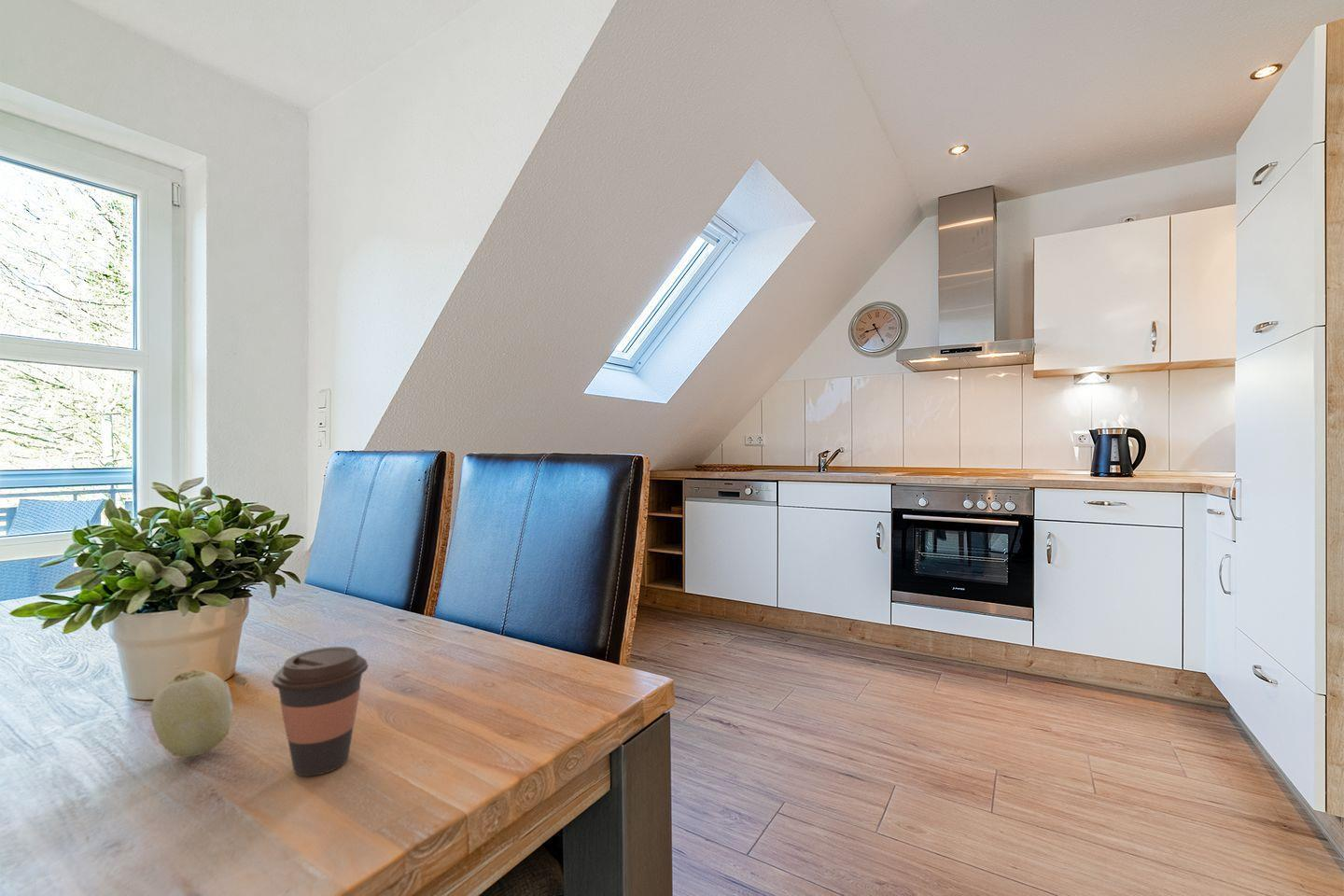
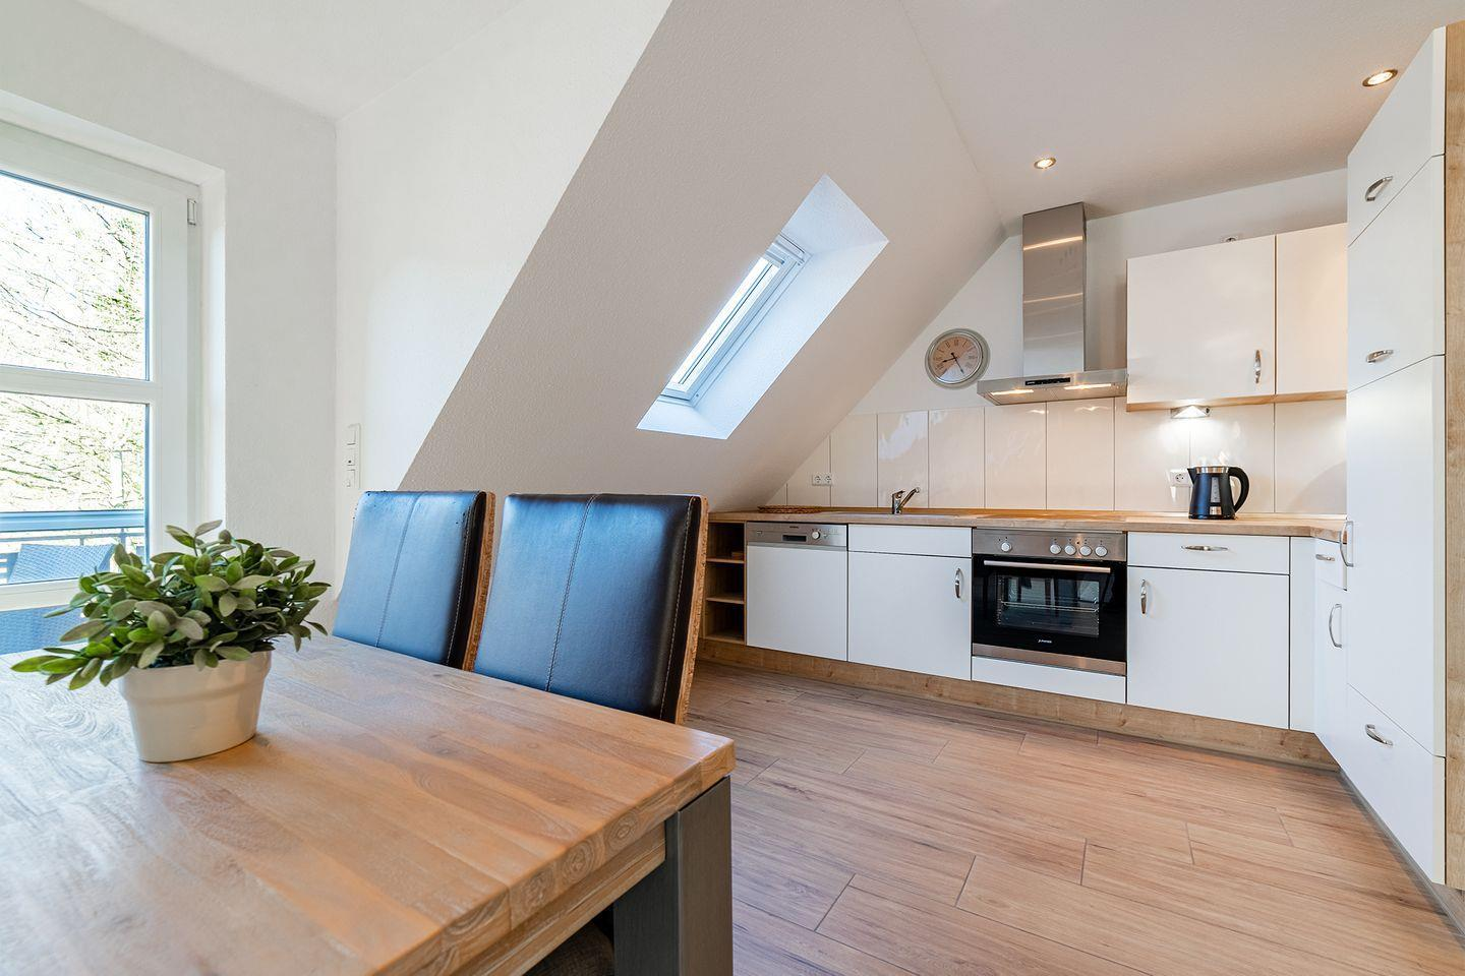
- fruit (192, 713)
- coffee cup (321, 710)
